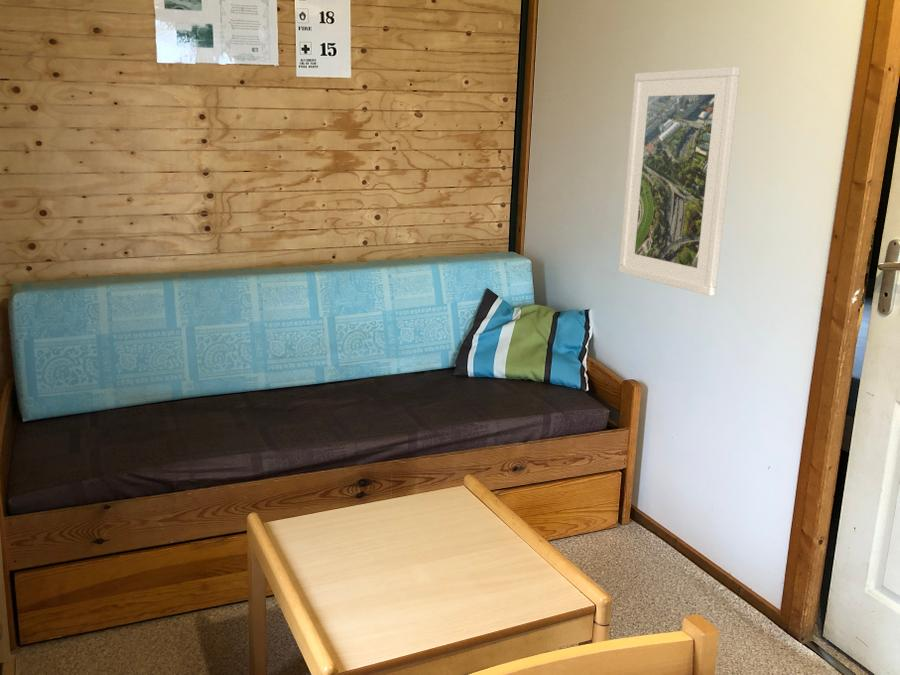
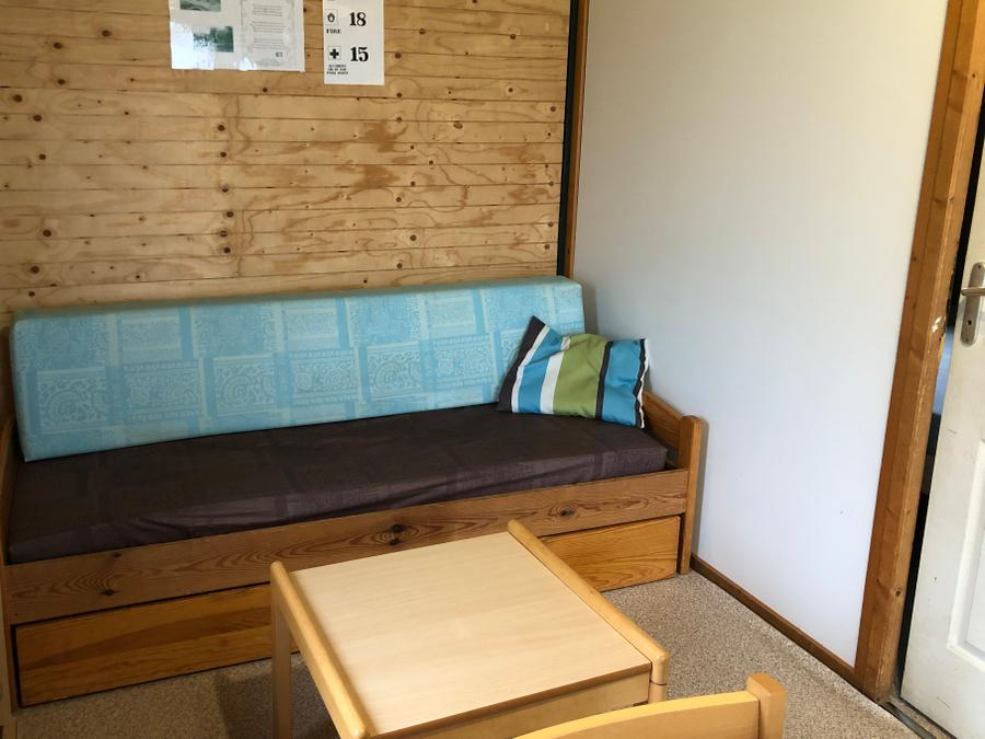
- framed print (673, 179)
